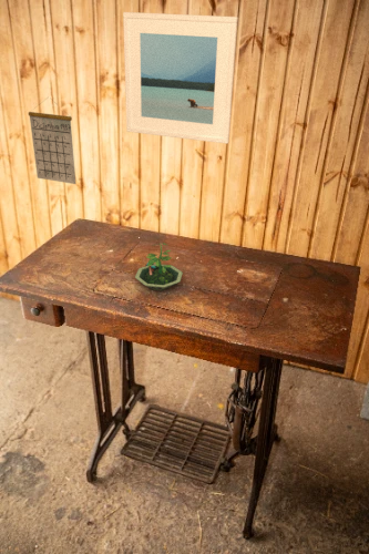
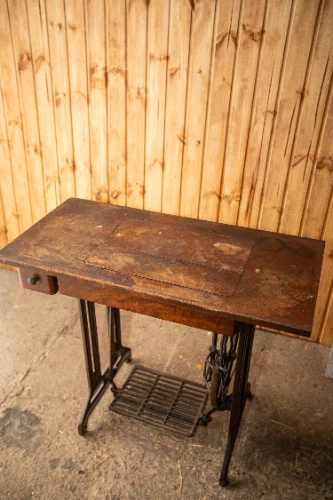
- terrarium (161, 252)
- calendar (52, 141)
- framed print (177, 79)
